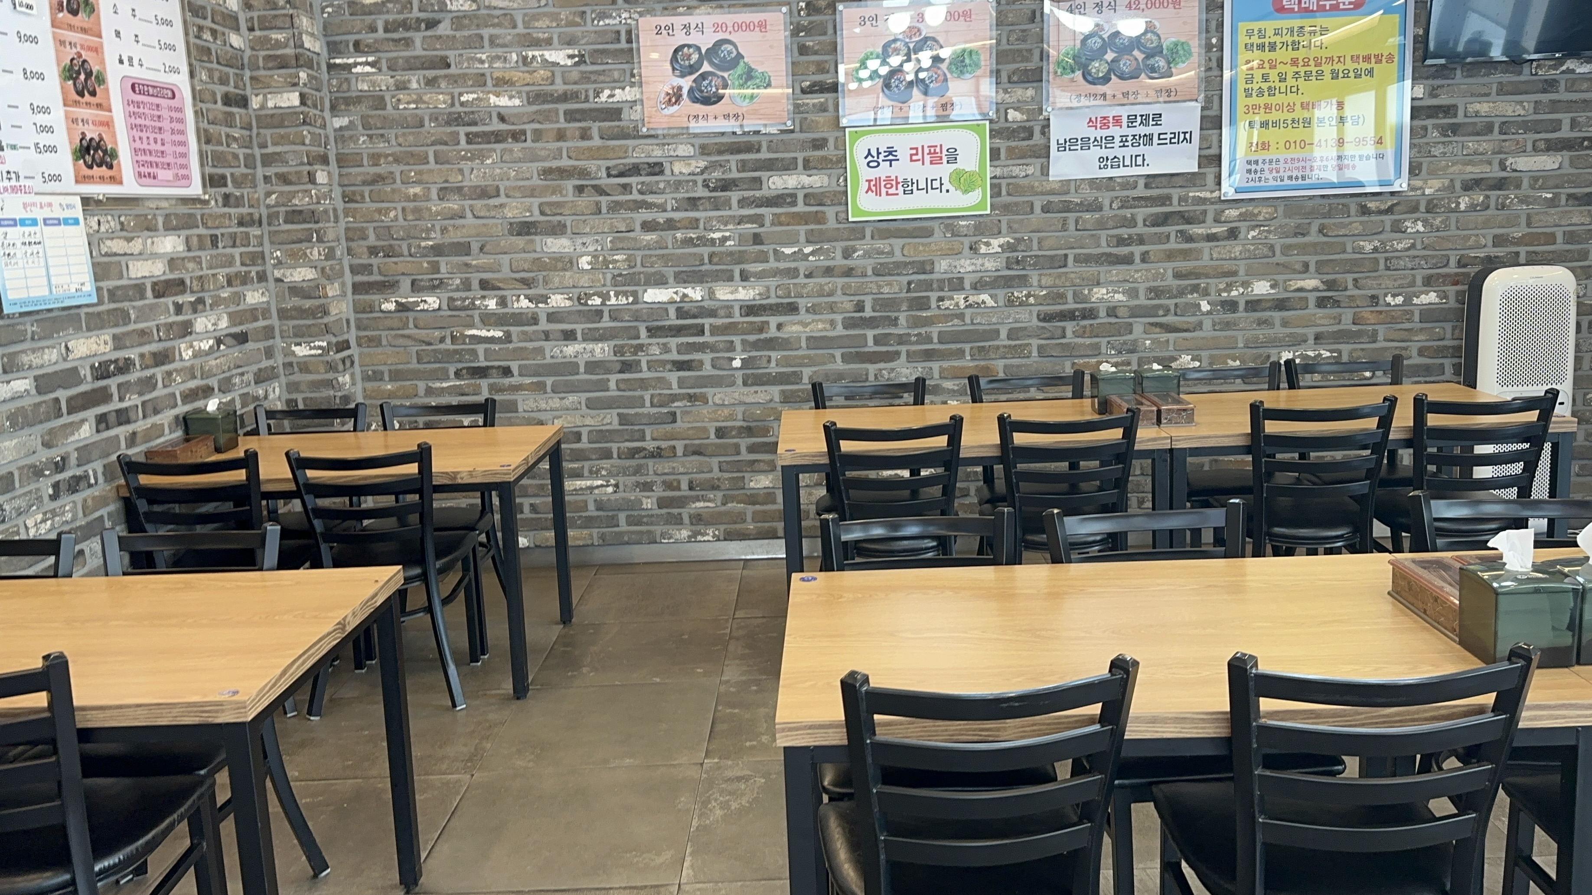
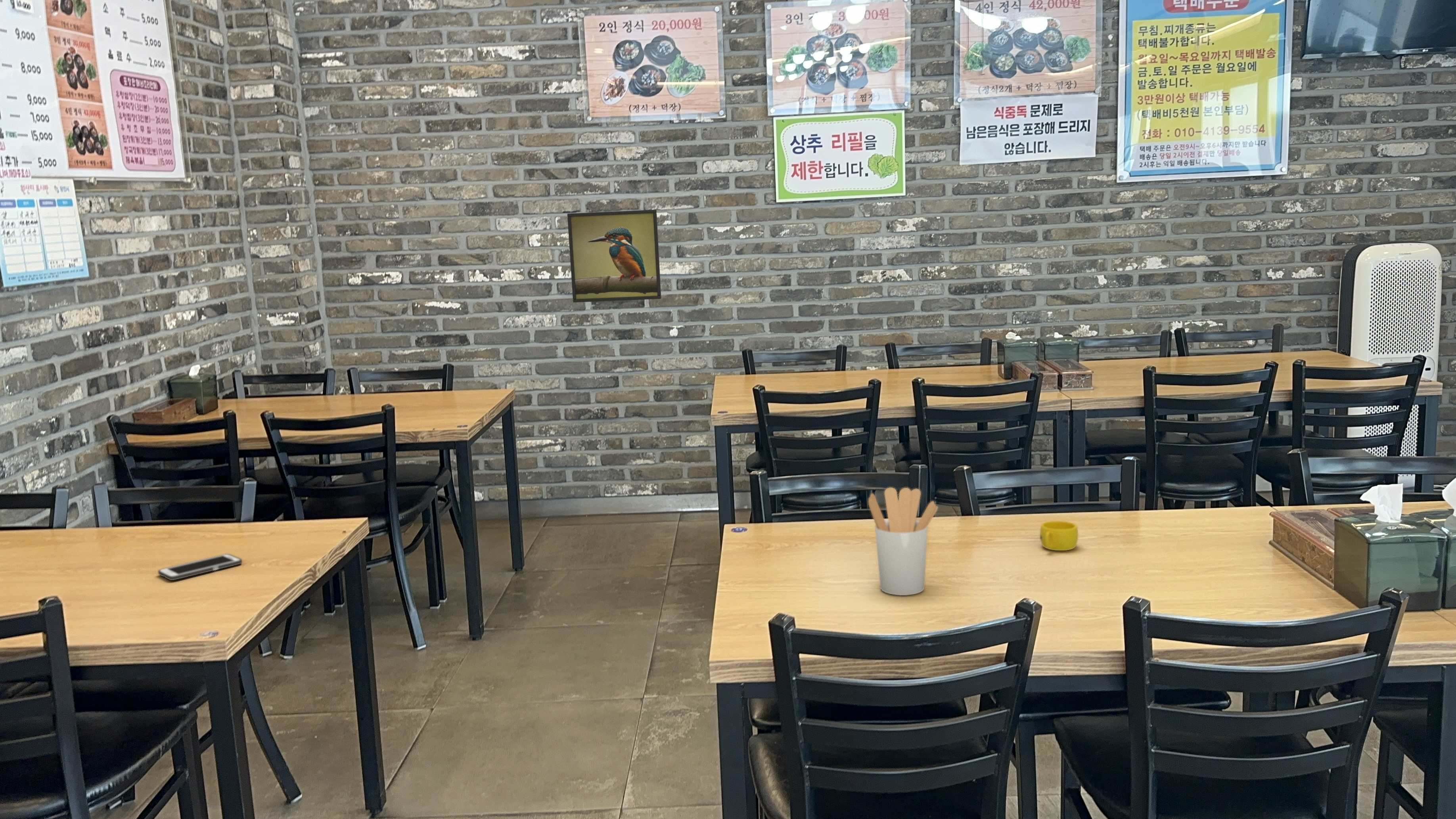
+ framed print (614, 256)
+ utensil holder (902, 538)
+ cup (1056, 537)
+ cell phone (201, 567)
